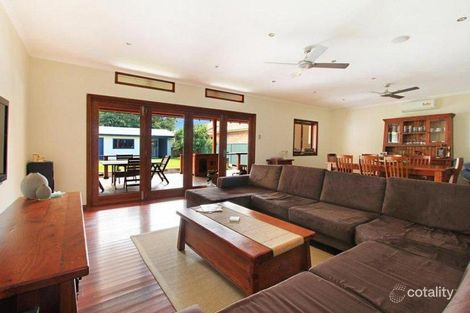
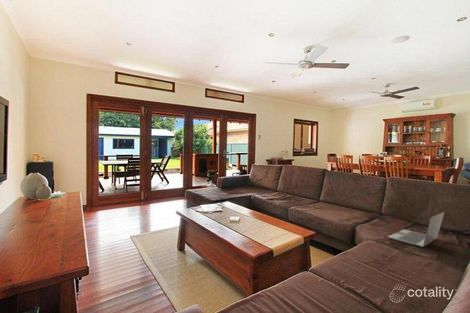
+ laptop (412, 231)
